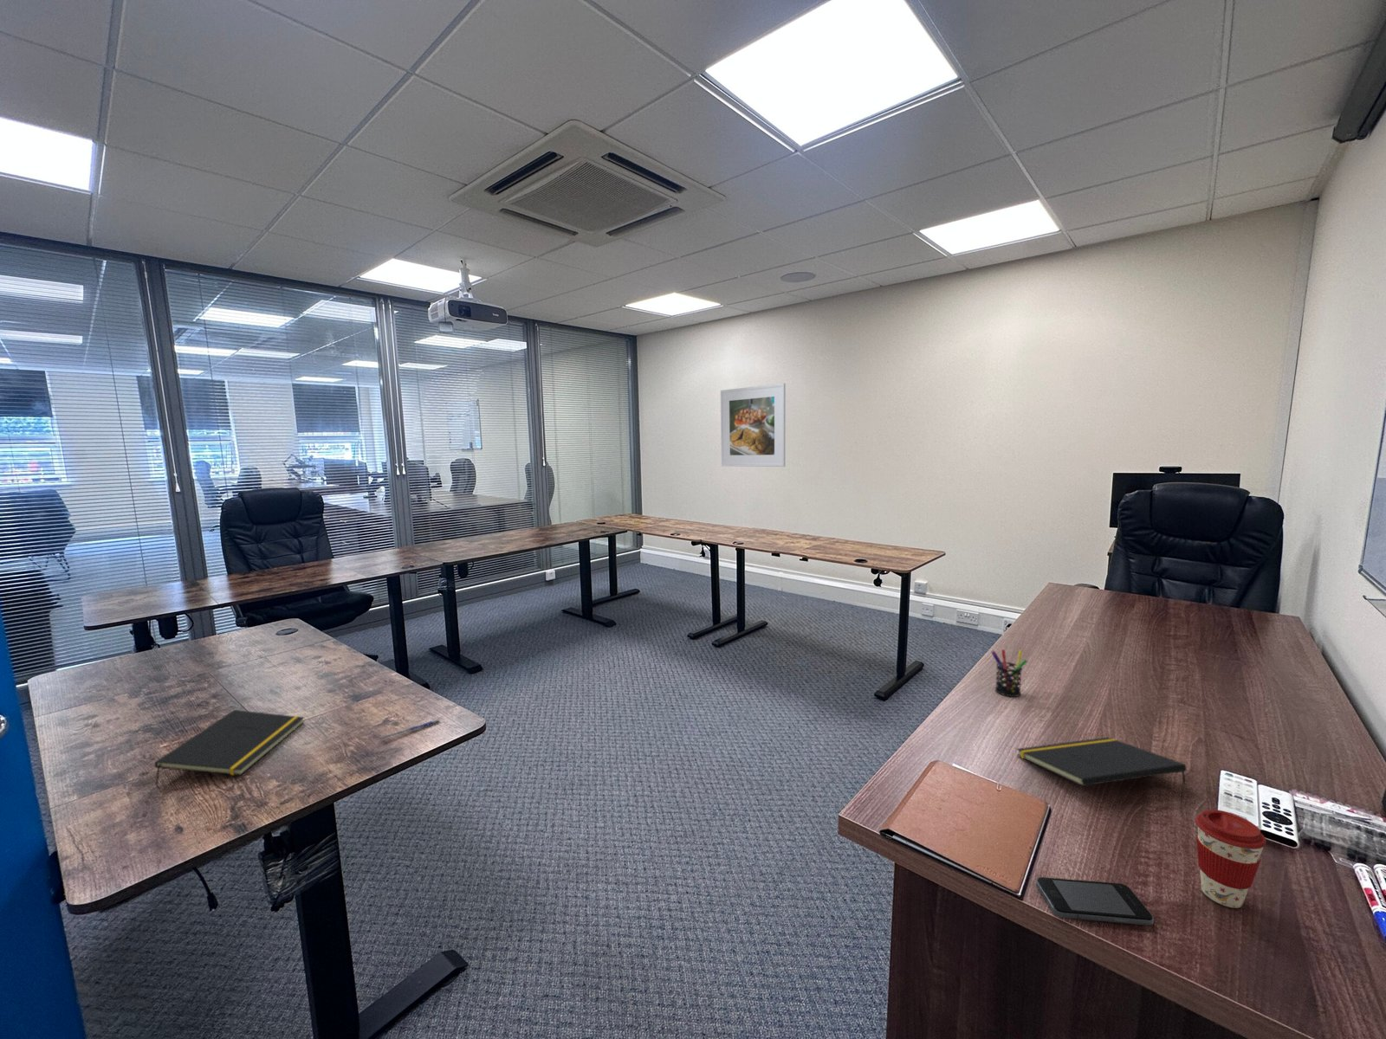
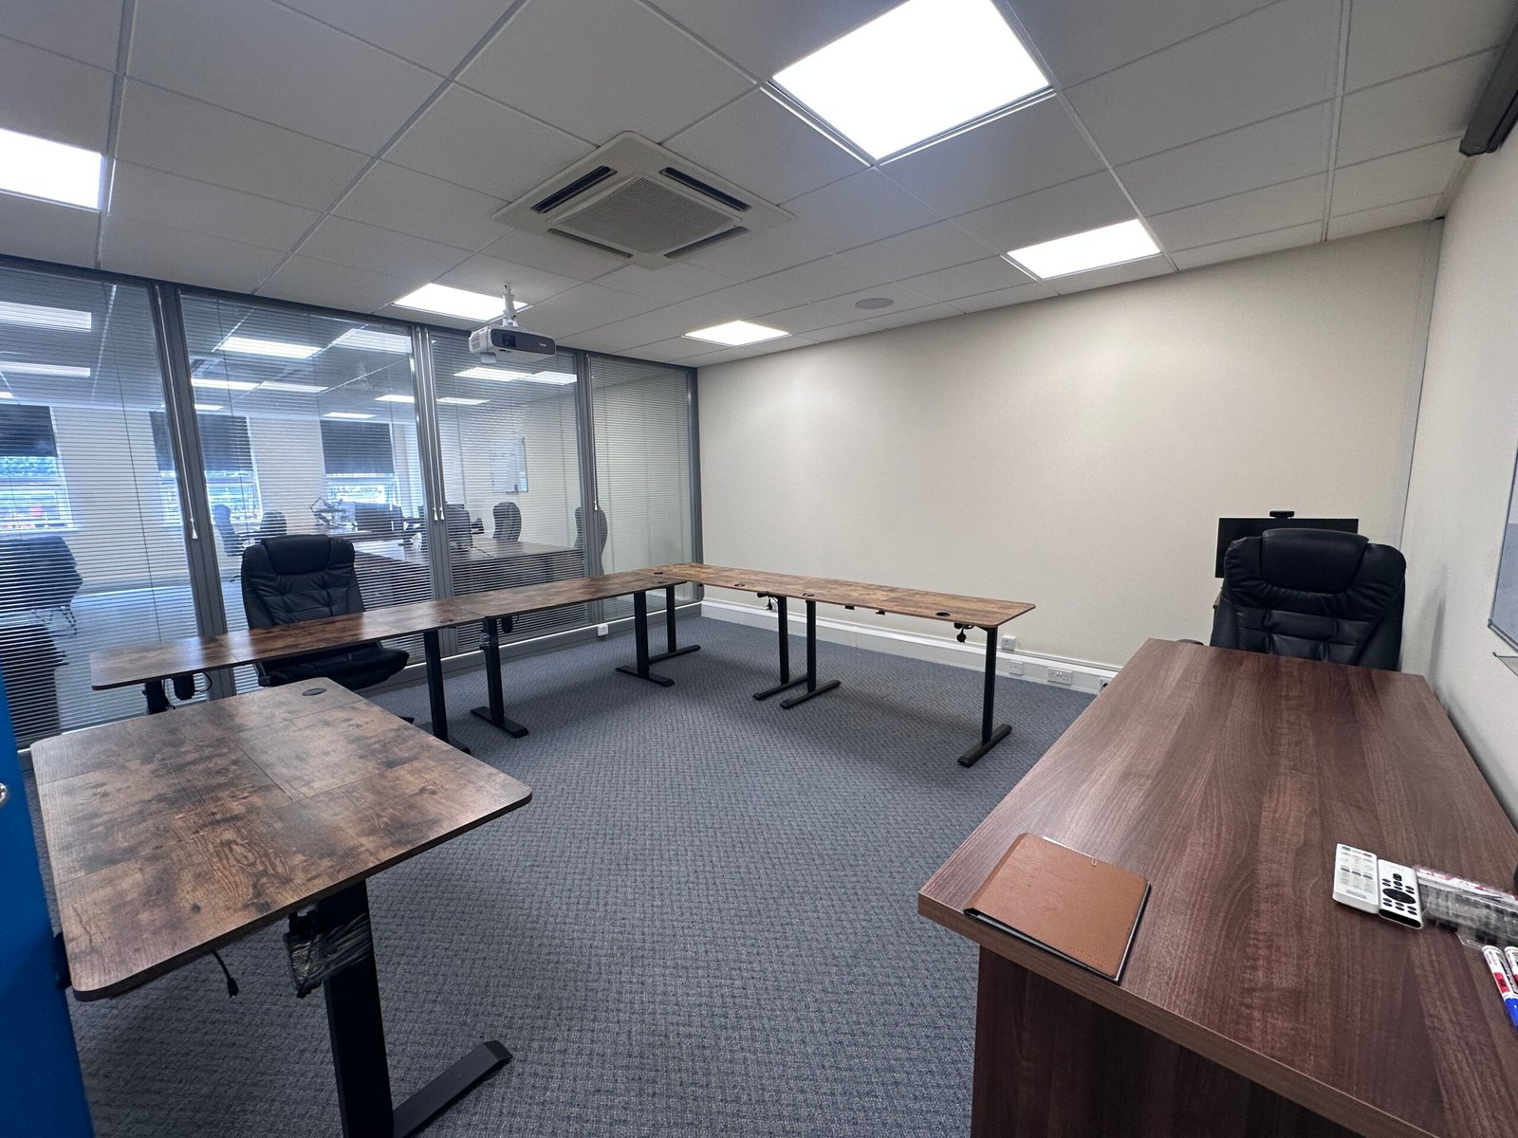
- notepad (237, 740)
- notepad (1096, 760)
- smartphone (1091, 899)
- pen holder (1011, 670)
- coffee cup (1226, 859)
- pen (409, 729)
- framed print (751, 427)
